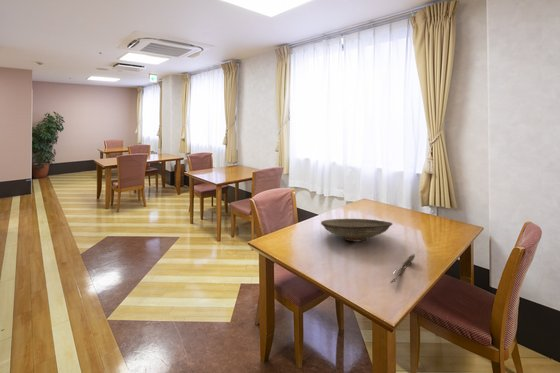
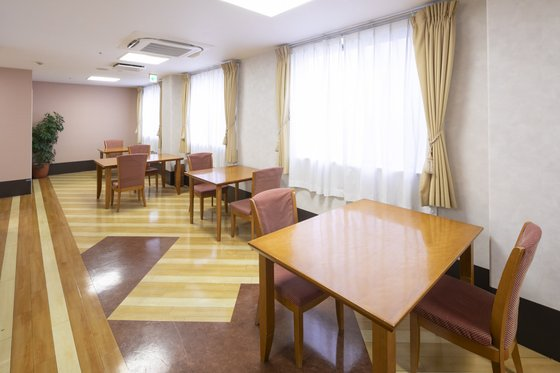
- decorative bowl (355, 230)
- spoon (402, 266)
